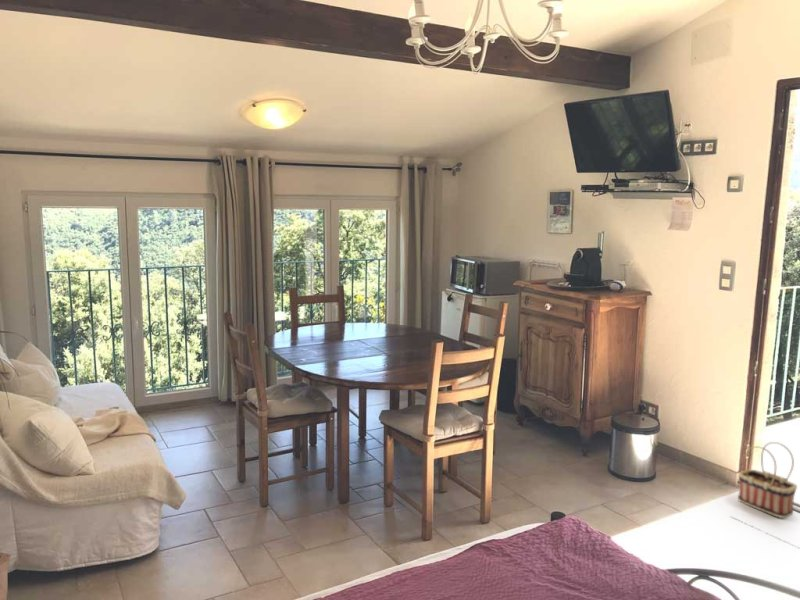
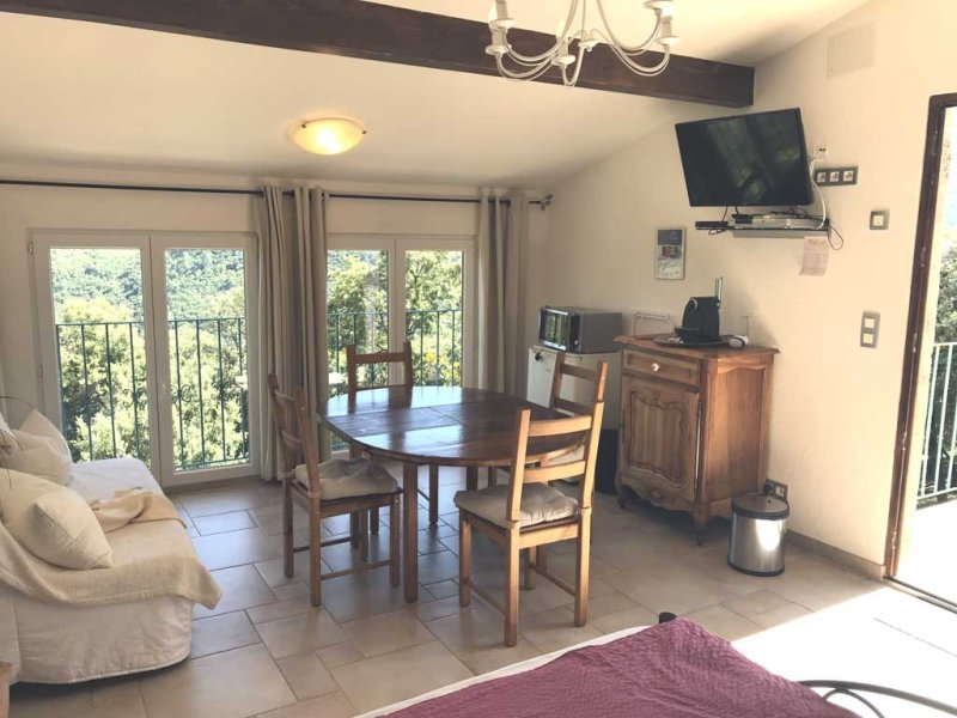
- basket (768, 476)
